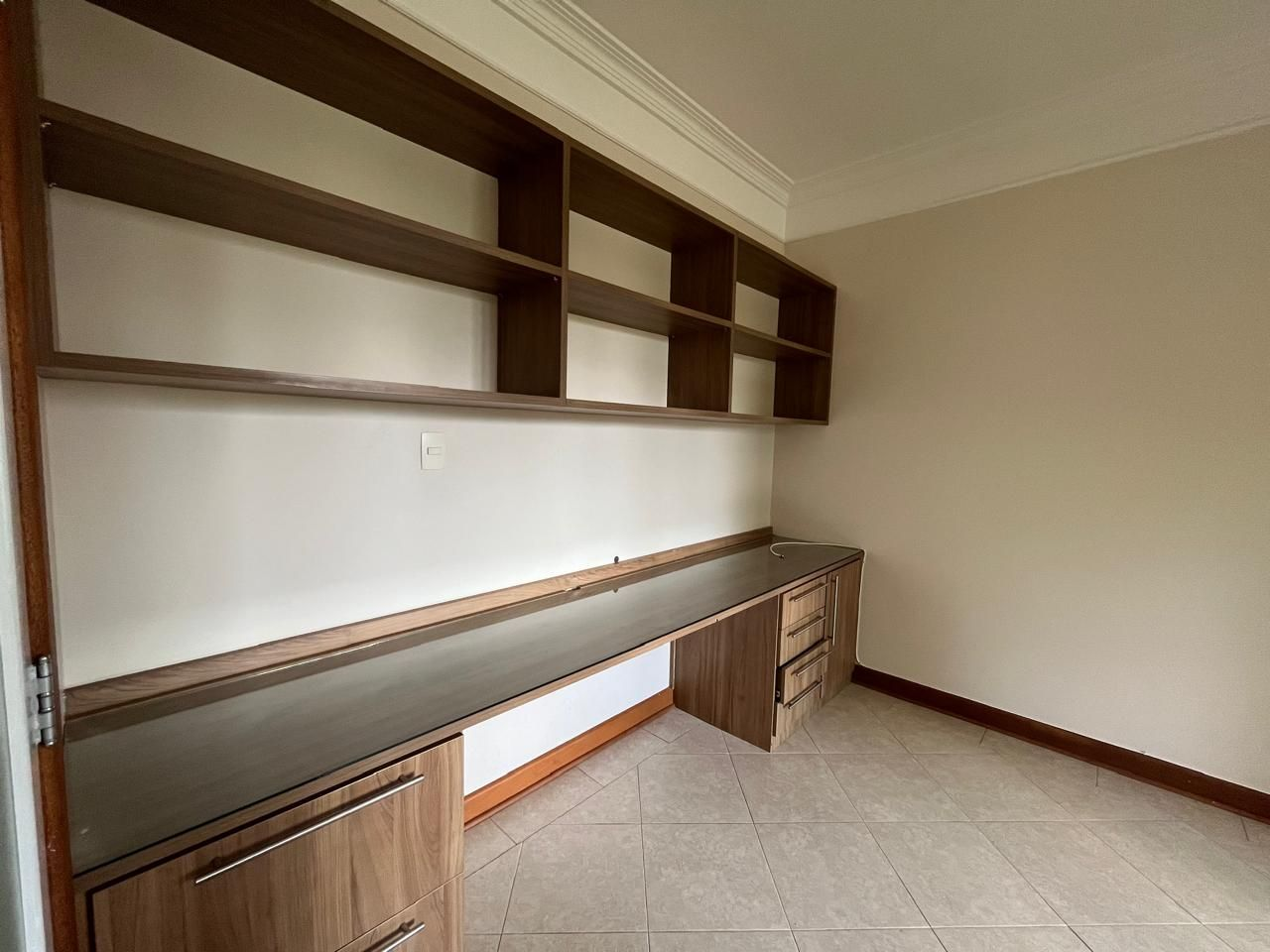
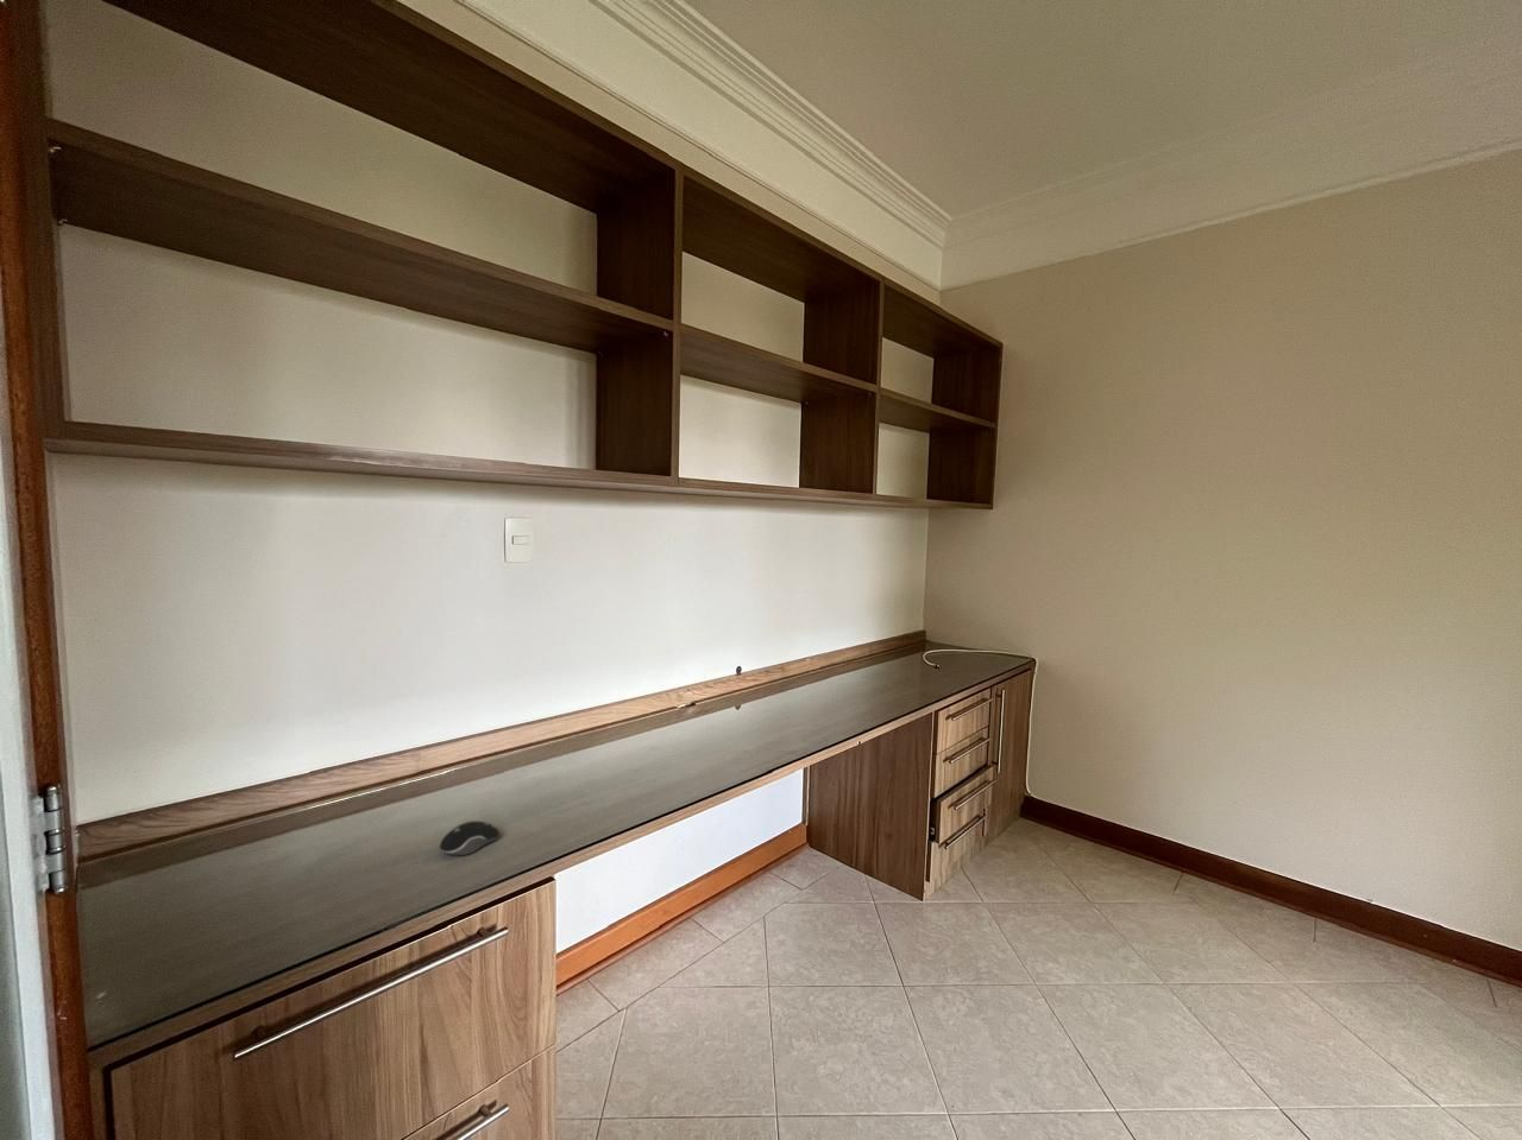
+ computer mouse (469, 833)
